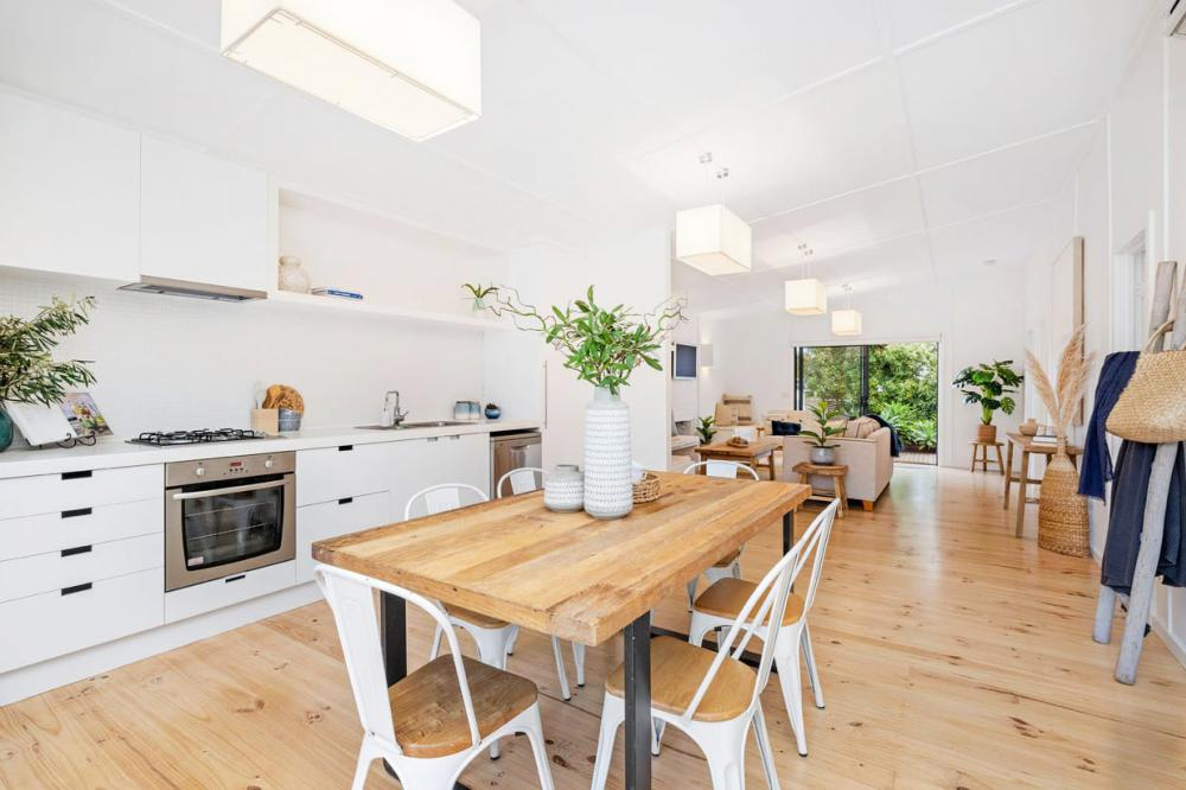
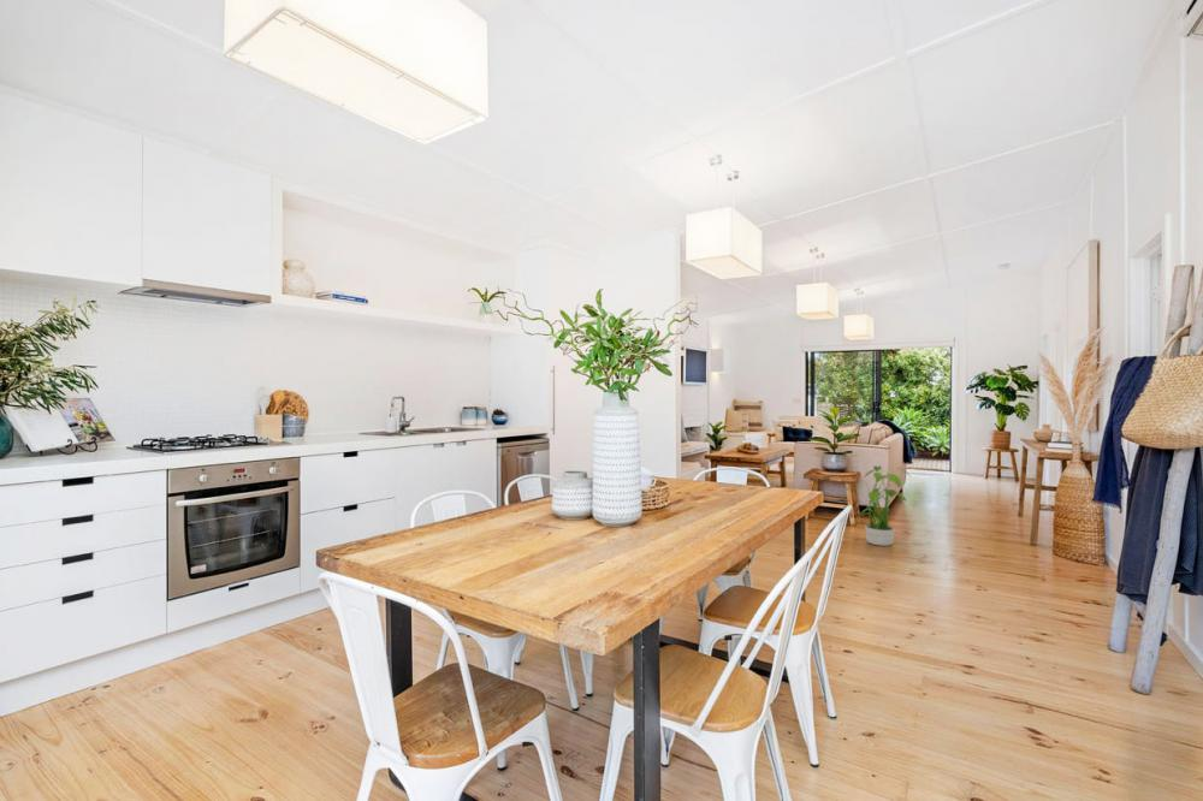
+ potted plant (885, 505)
